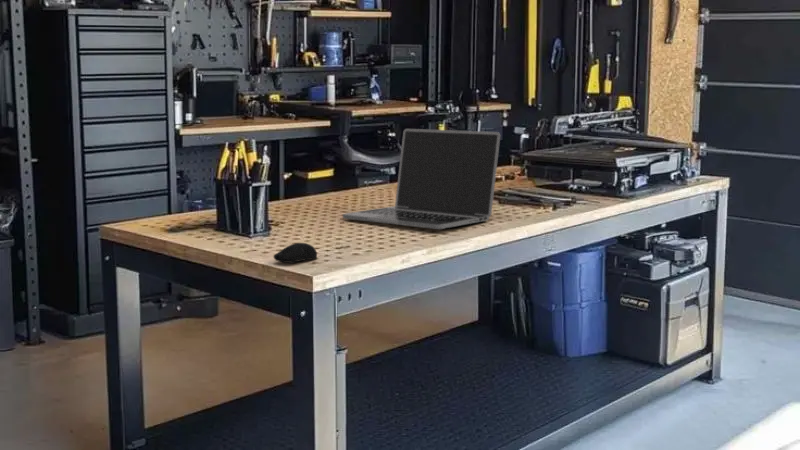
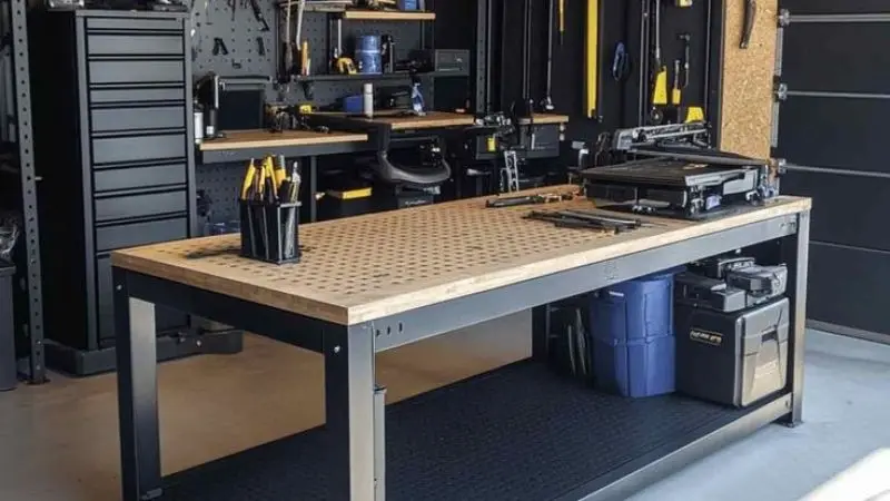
- laptop (420, 175)
- computer mouse (296, 252)
